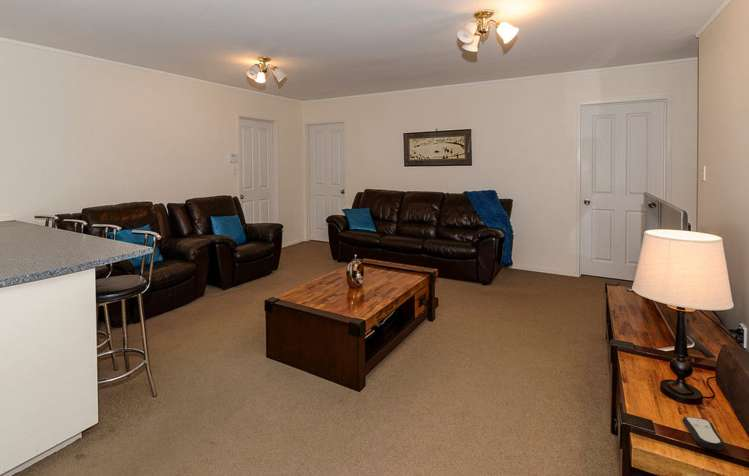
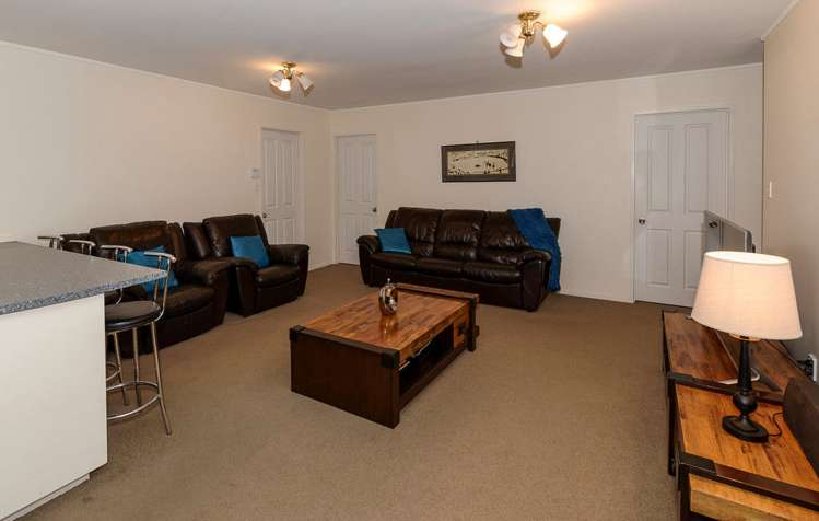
- remote control (703, 432)
